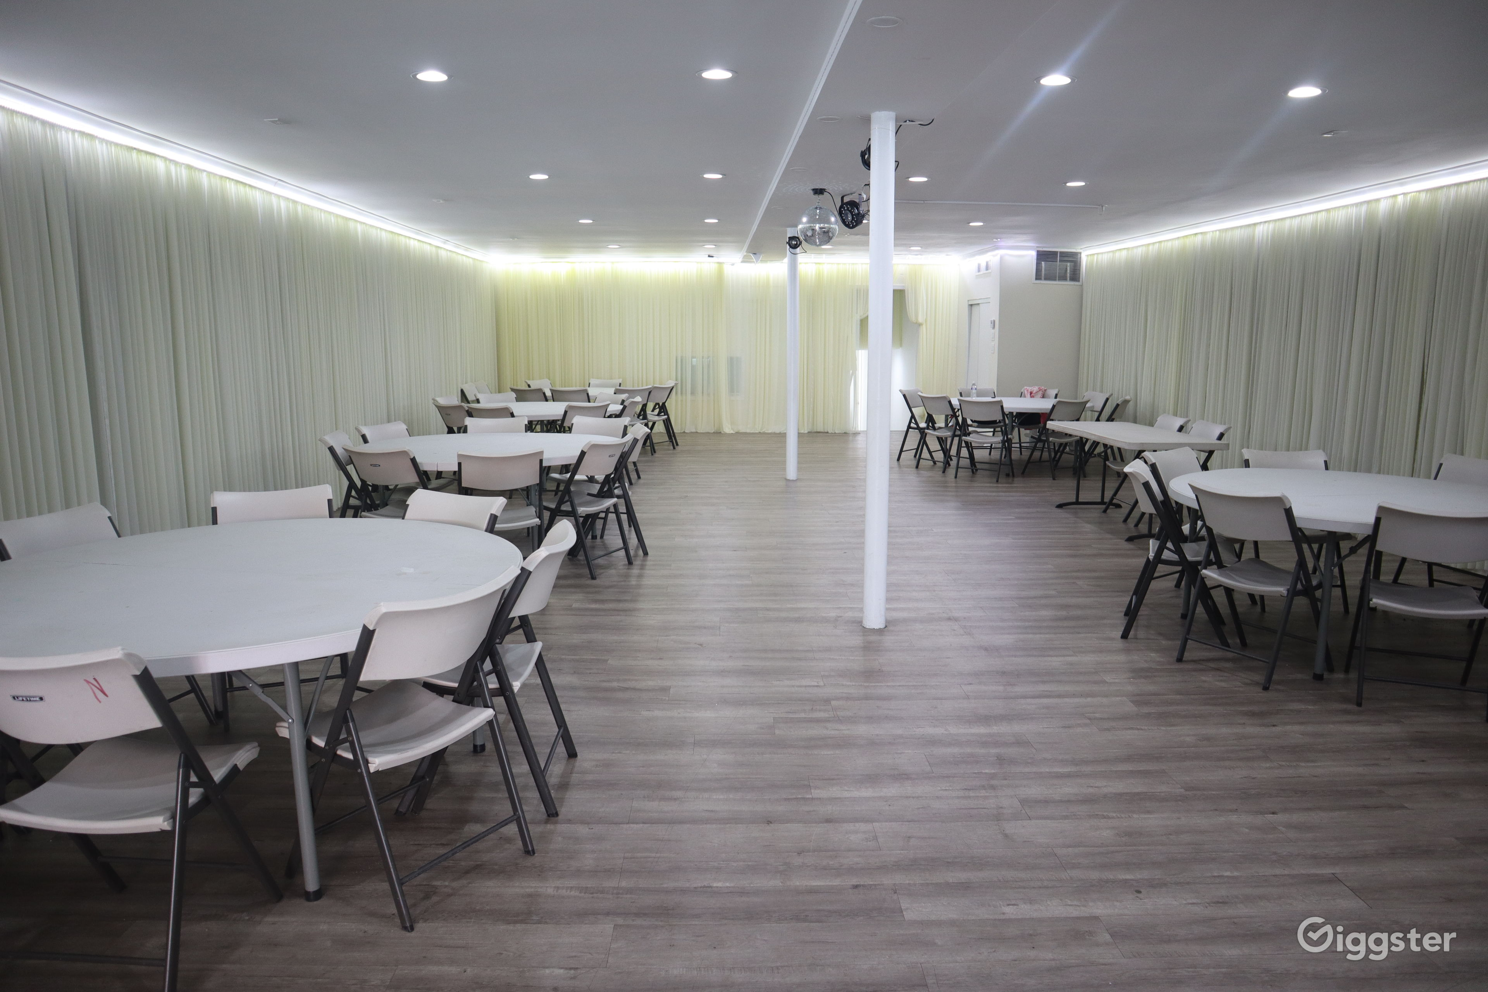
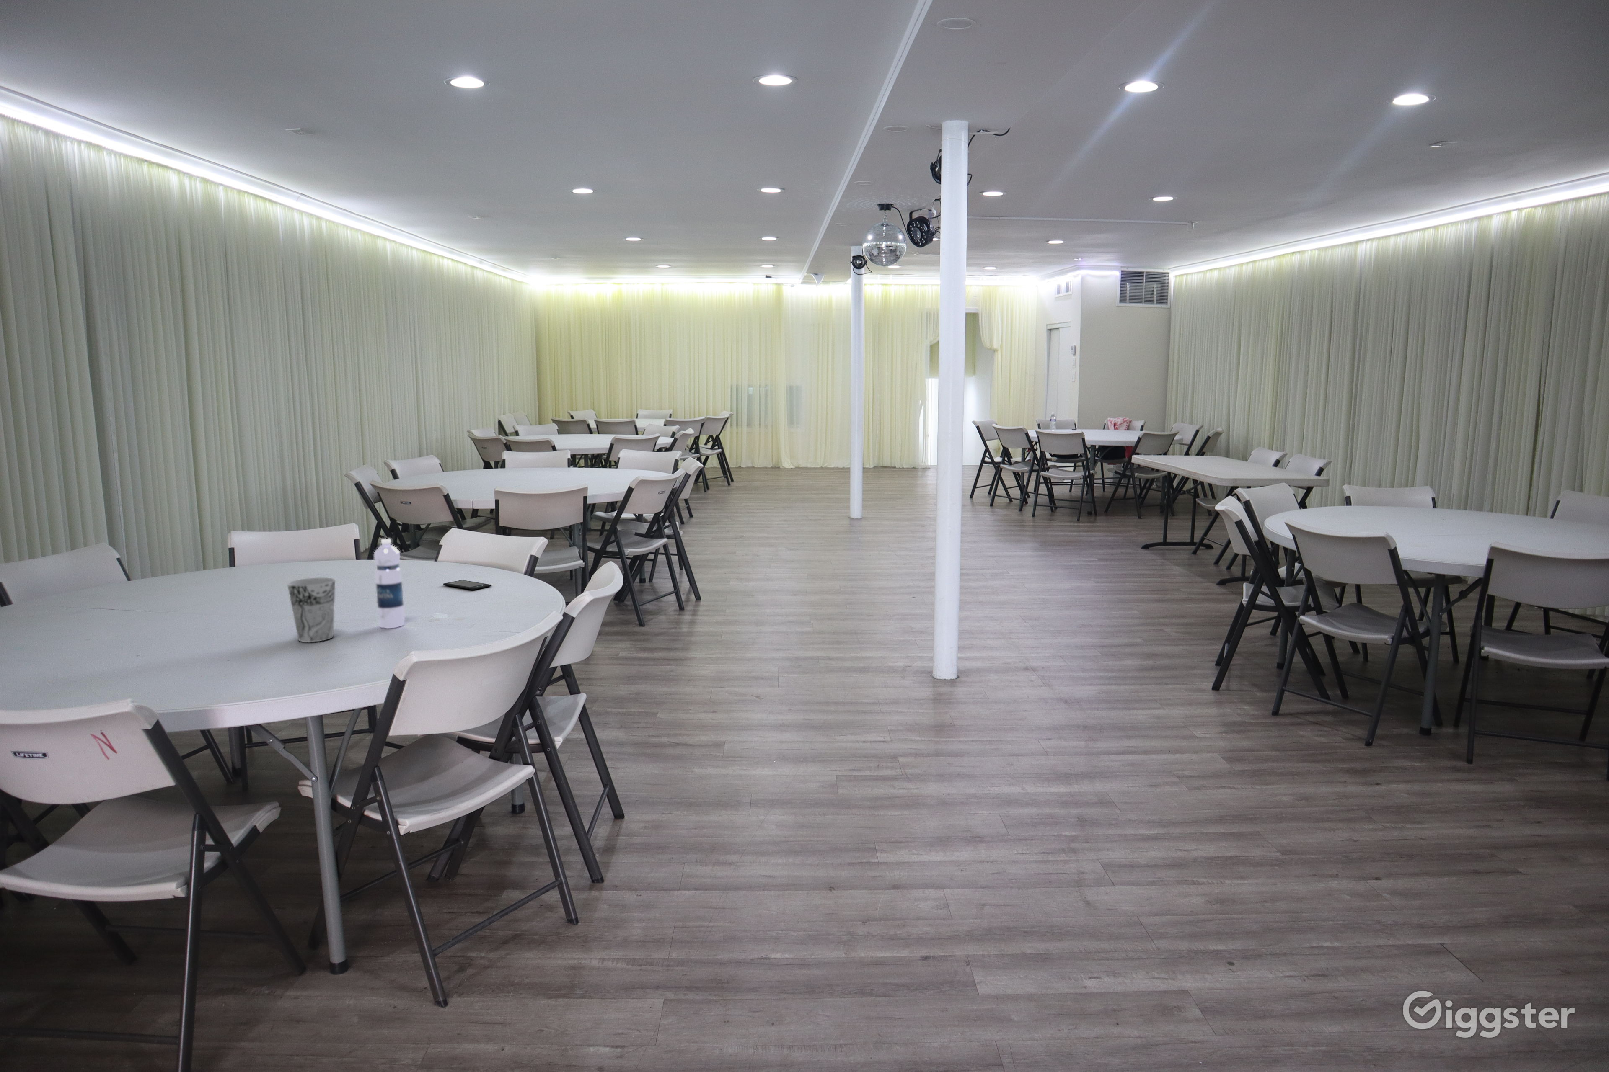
+ cup (314, 610)
+ water bottle (389, 583)
+ smartphone (467, 585)
